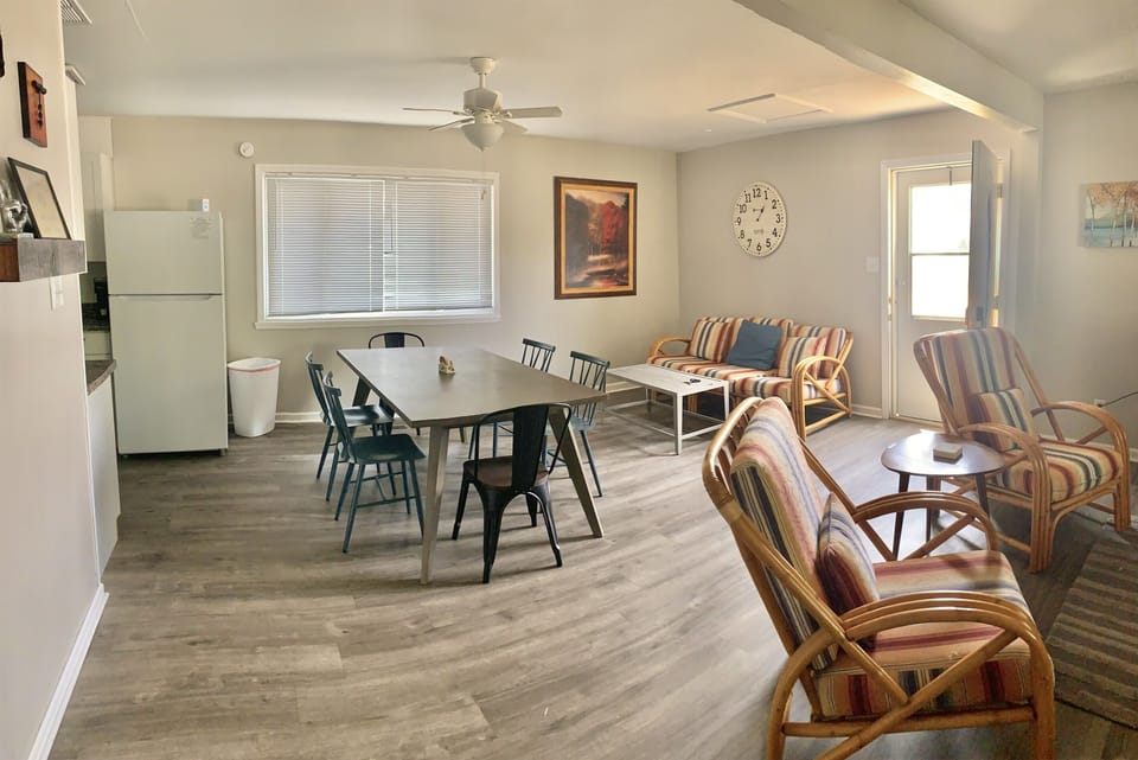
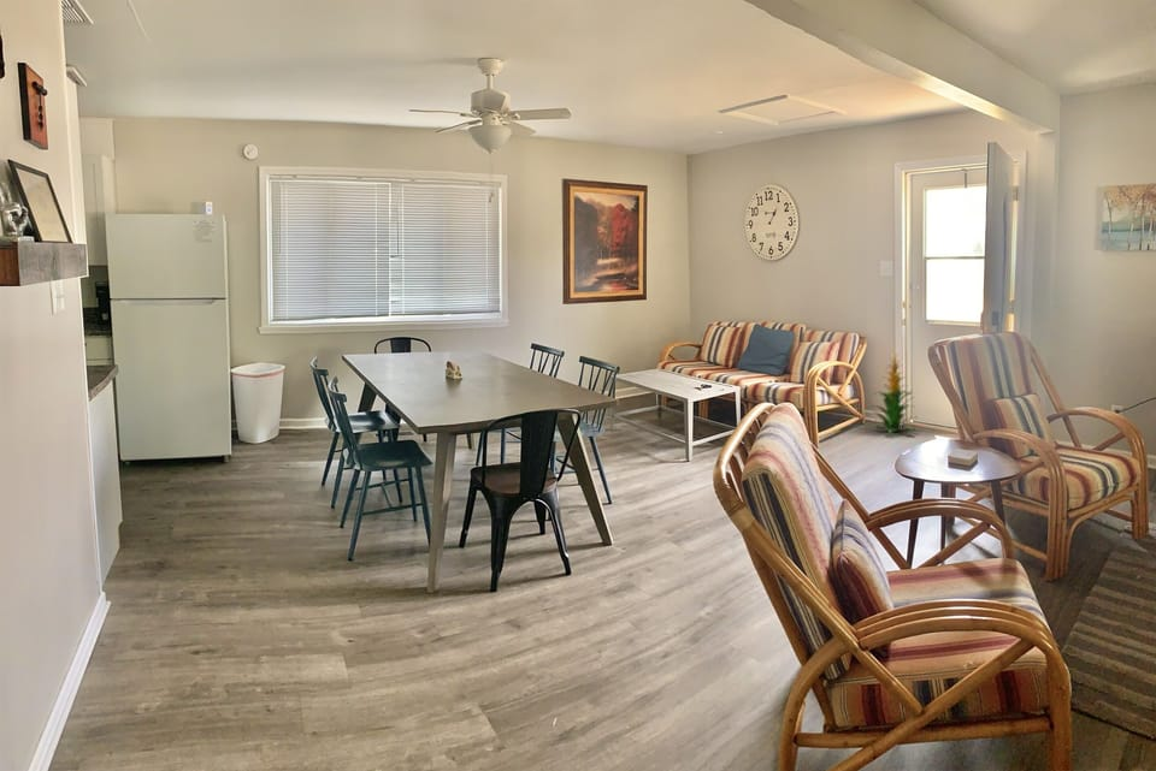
+ indoor plant (893, 392)
